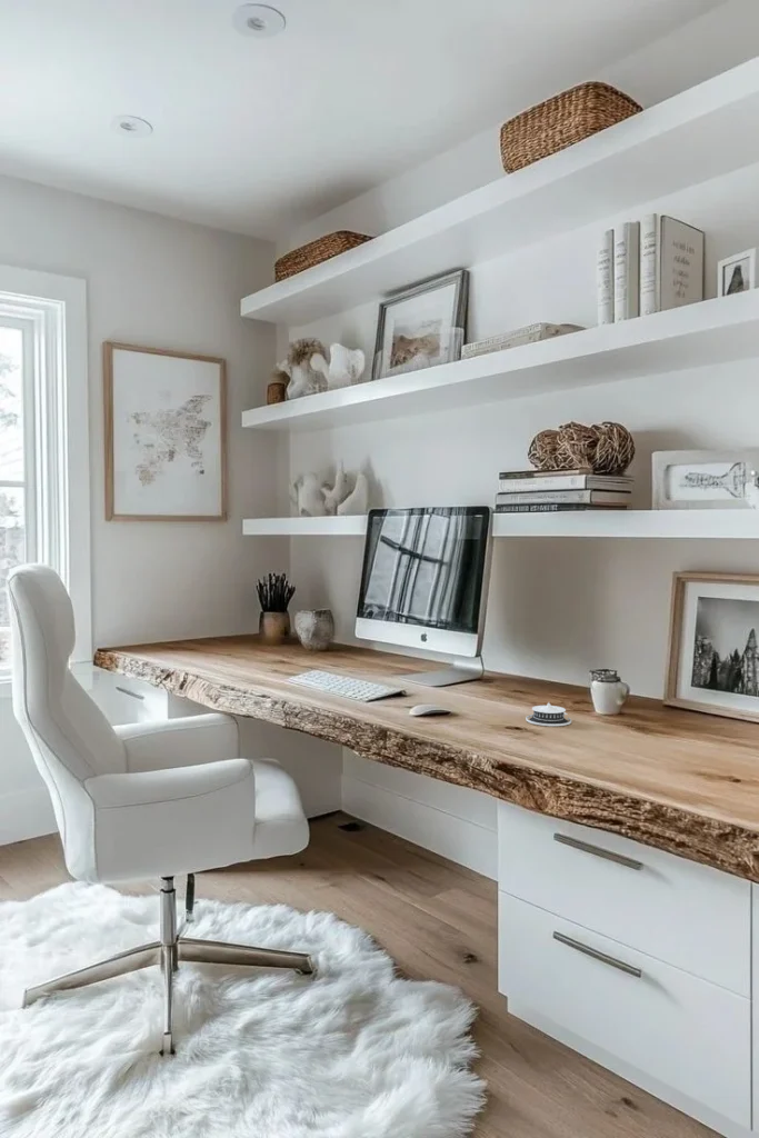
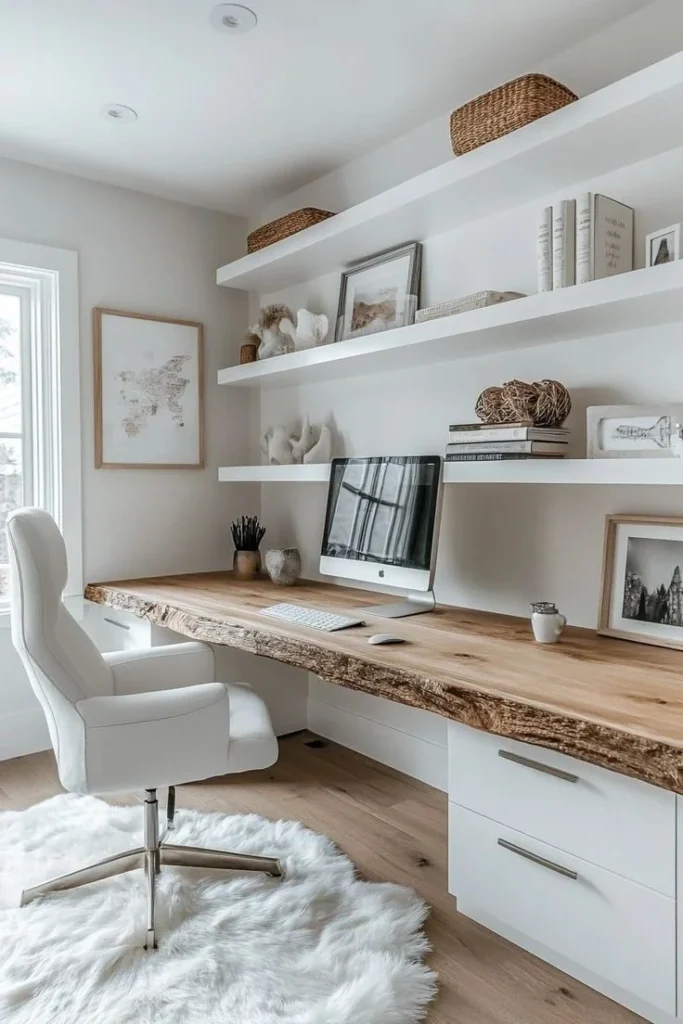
- architectural model (548, 710)
